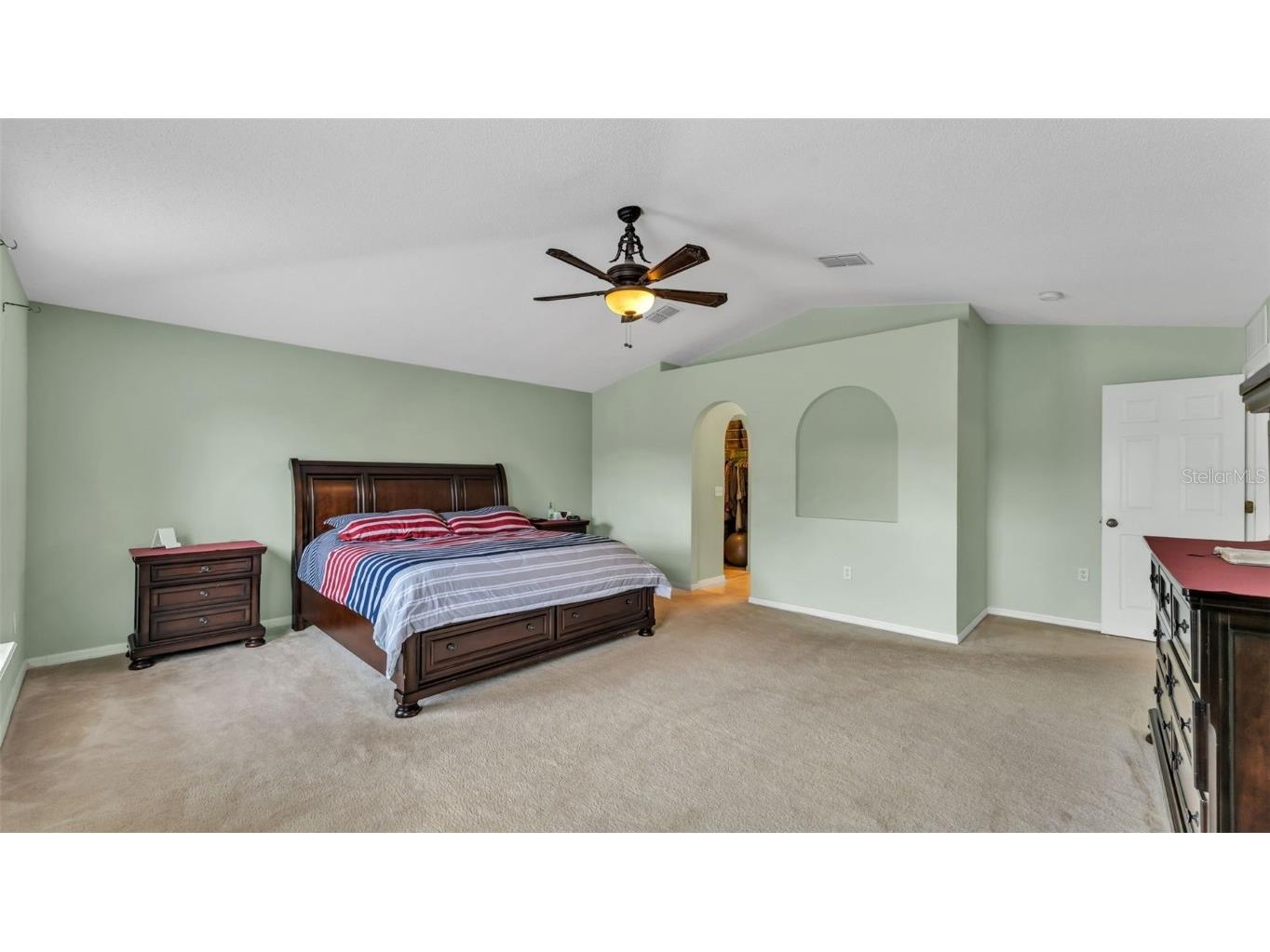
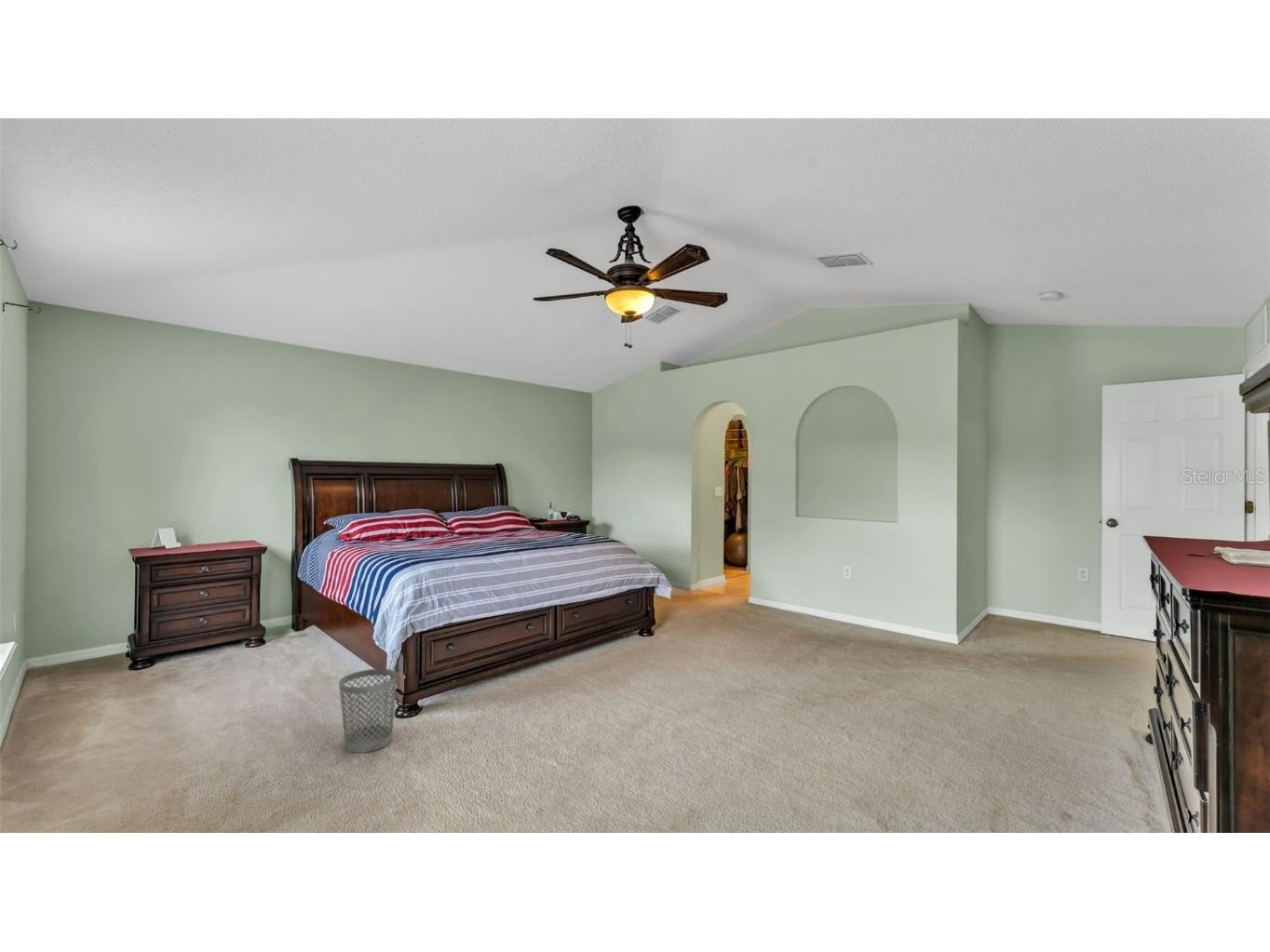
+ wastebasket (369, 710)
